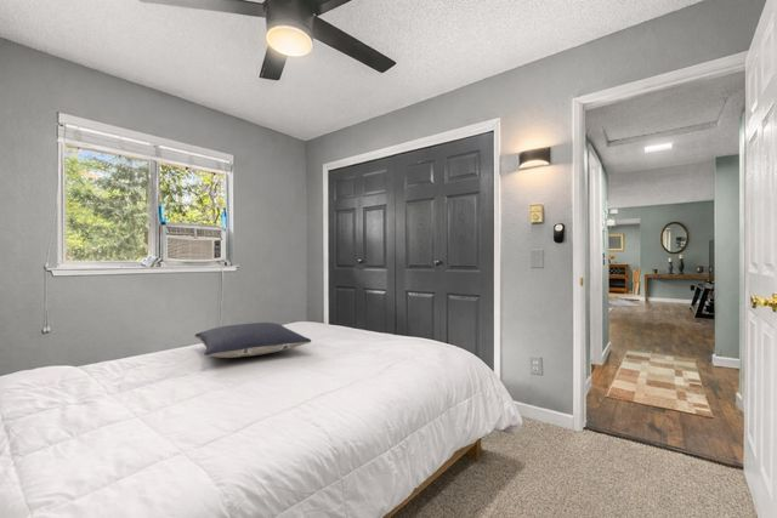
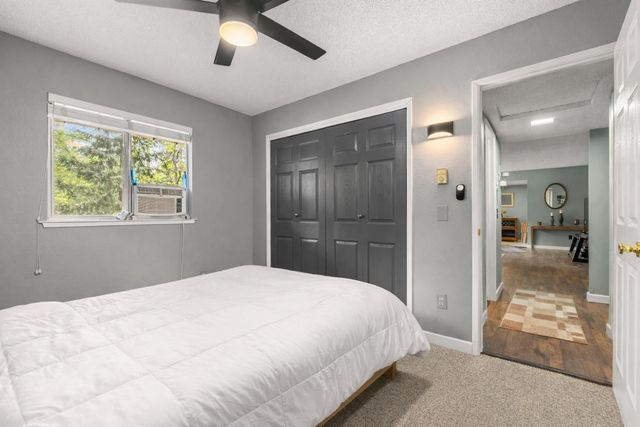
- pillow (250, 338)
